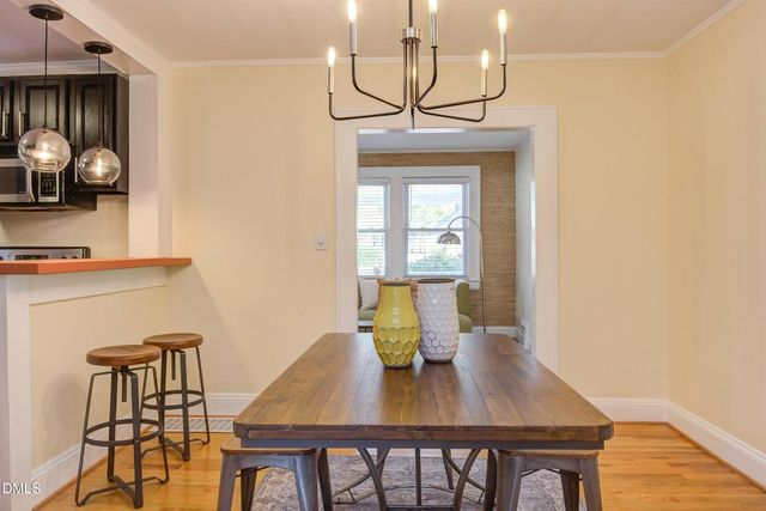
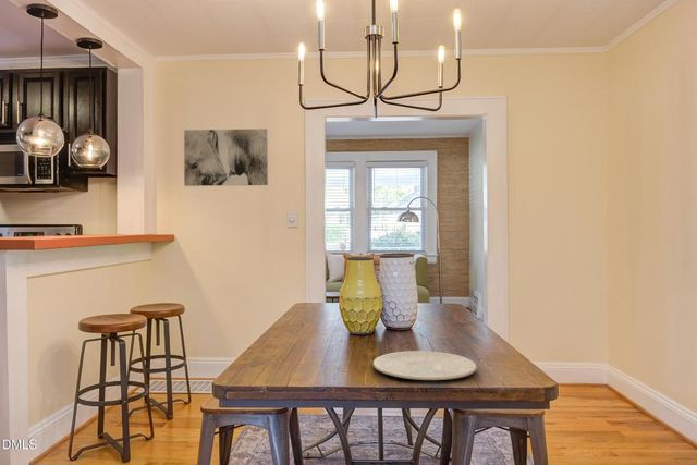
+ plate (424, 365)
+ wall art (225, 157)
